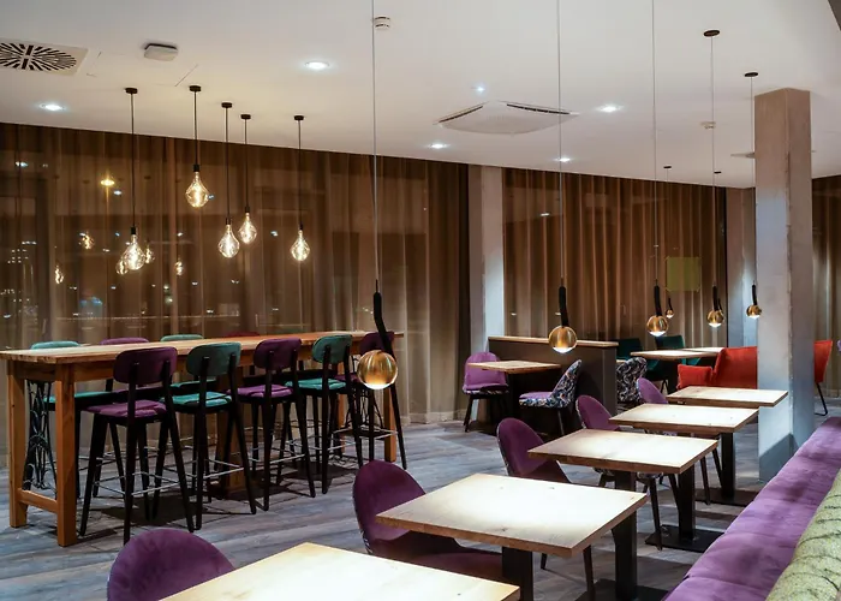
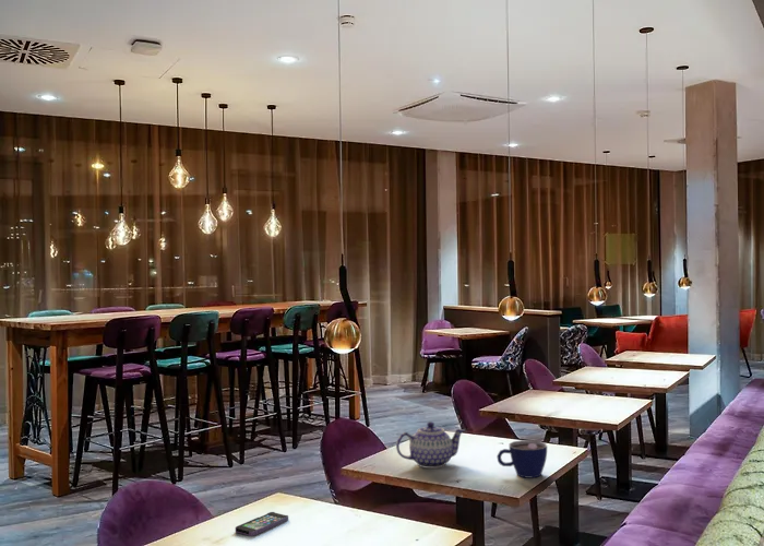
+ smartphone (262, 523)
+ cup (522, 459)
+ teapot (431, 442)
